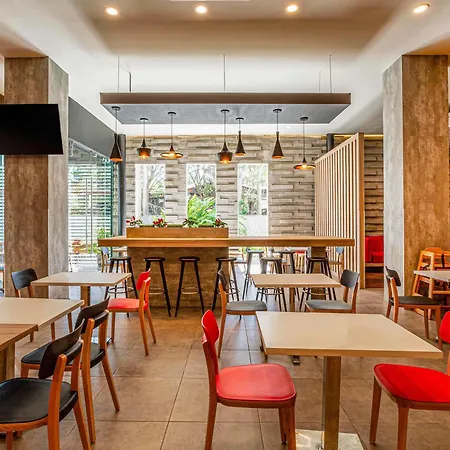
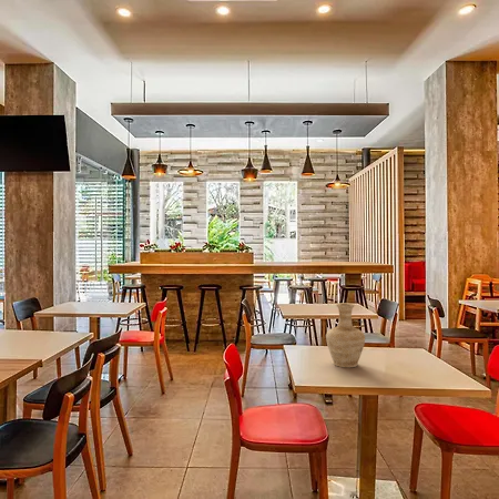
+ vase (345, 334)
